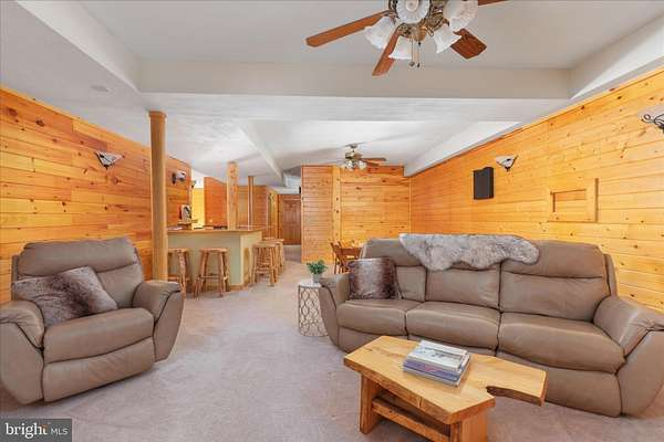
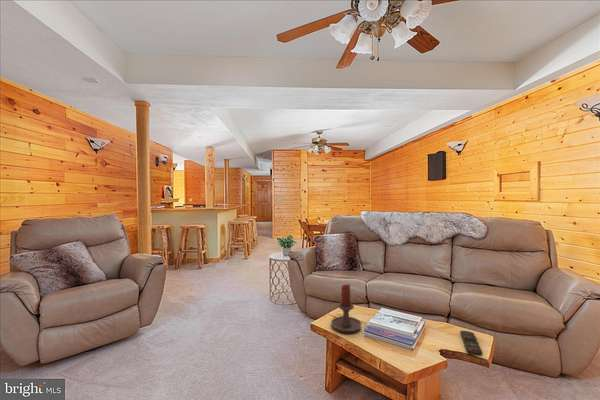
+ remote control (470, 342)
+ candle holder (346, 303)
